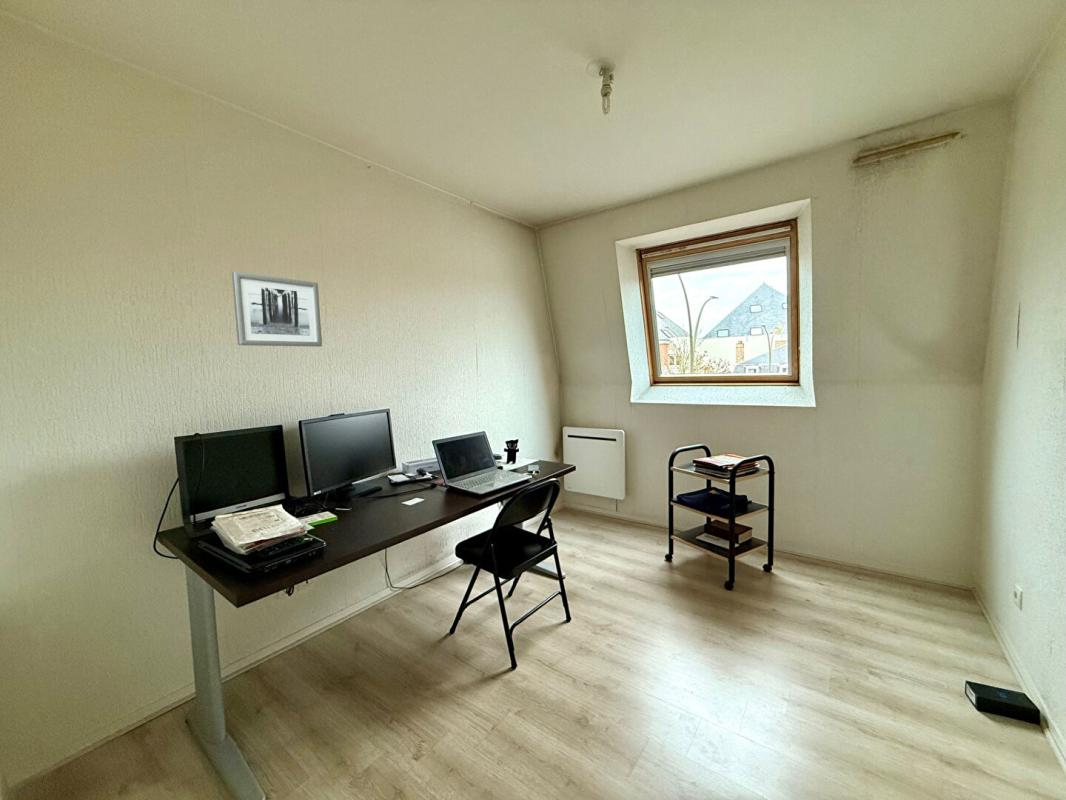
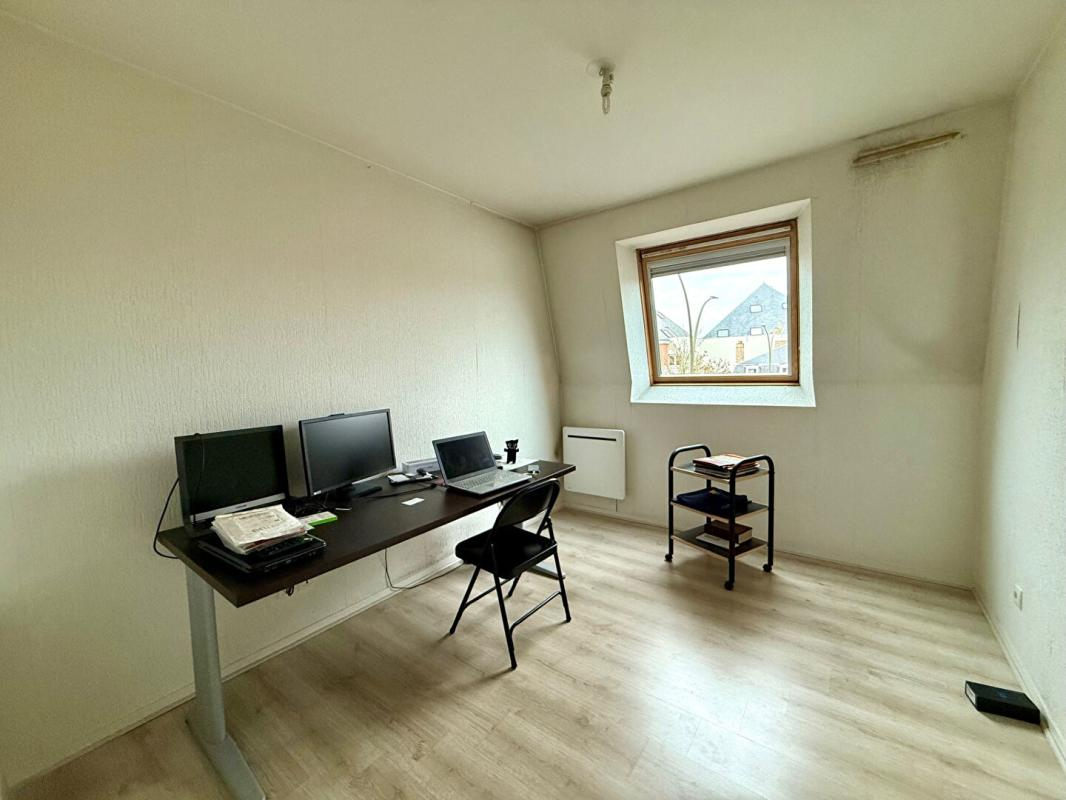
- wall art (280, 312)
